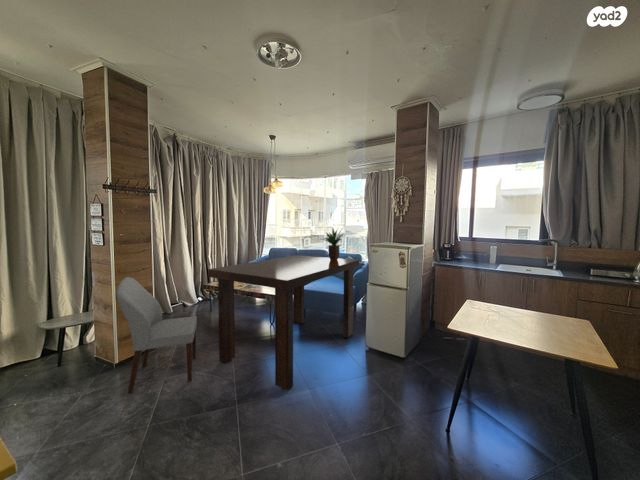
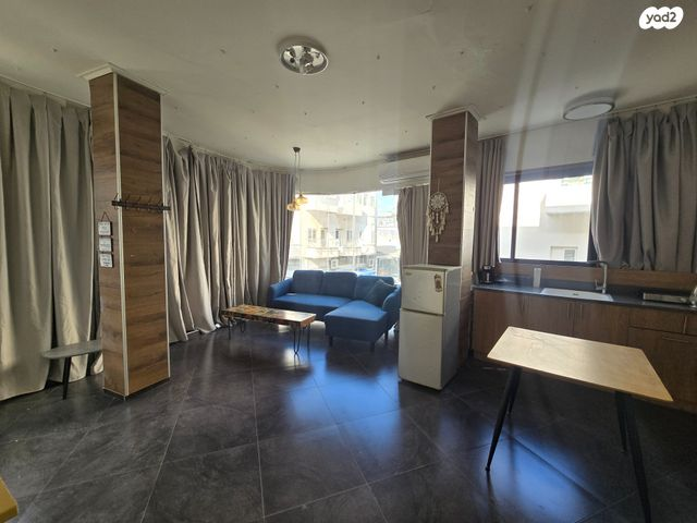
- dining table (293, 306)
- potted plant (333, 243)
- chair (162, 325)
